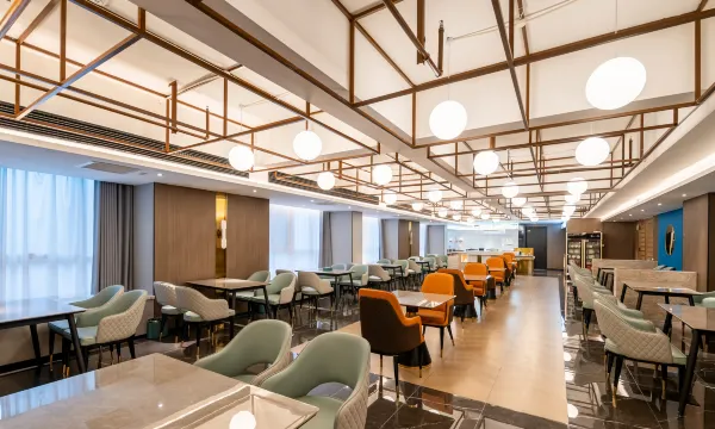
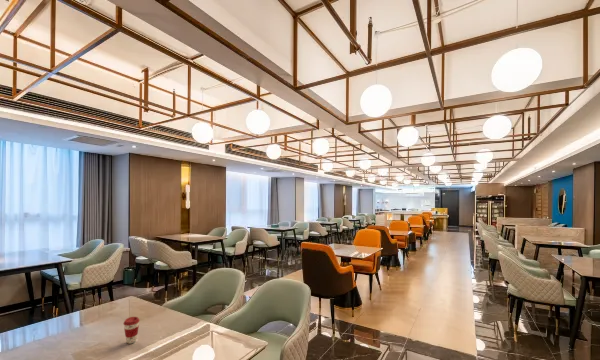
+ coffee cup (131, 330)
